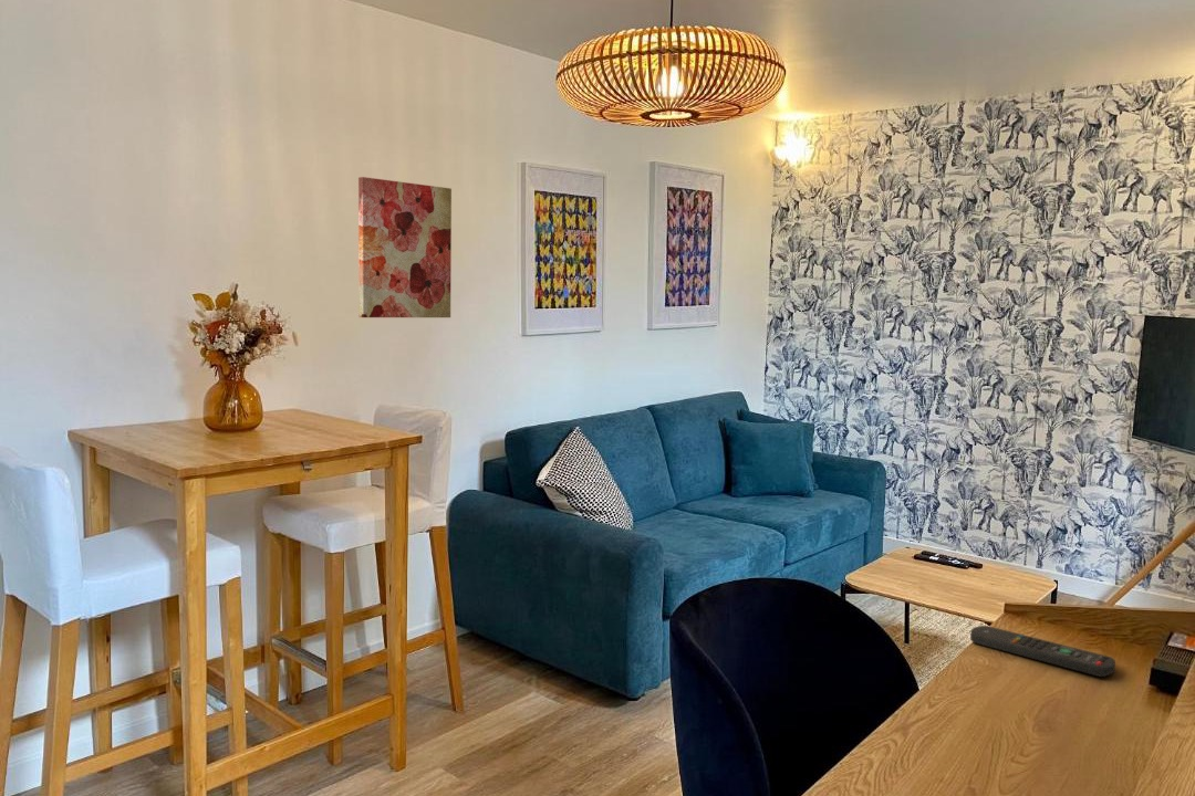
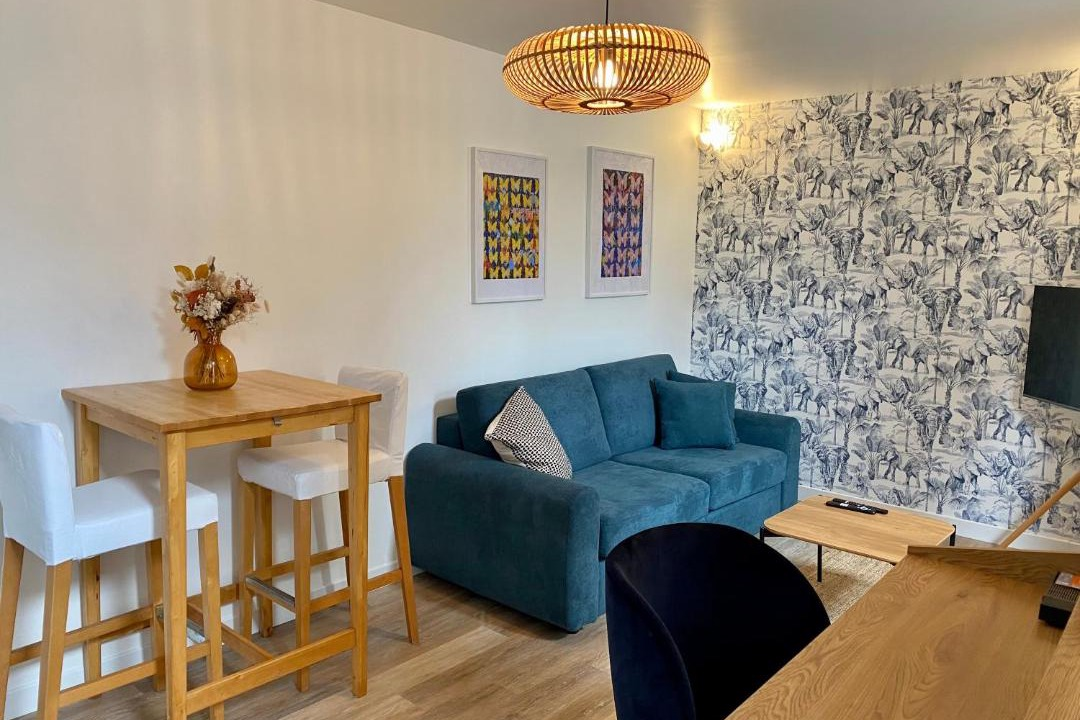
- wall art (406, 250)
- remote control (1039, 649)
